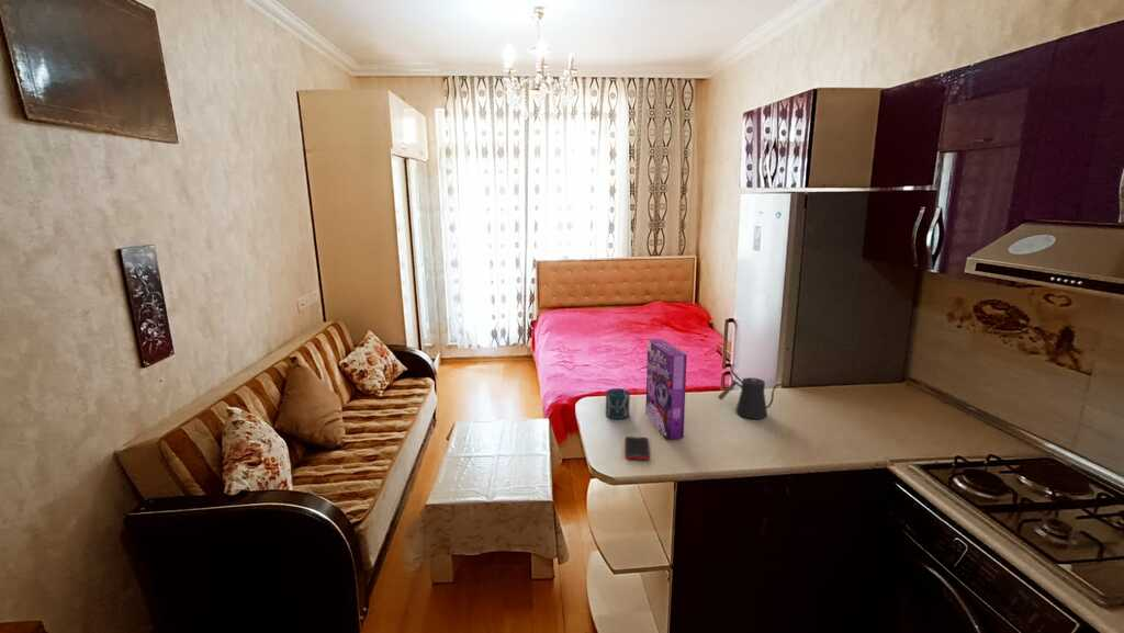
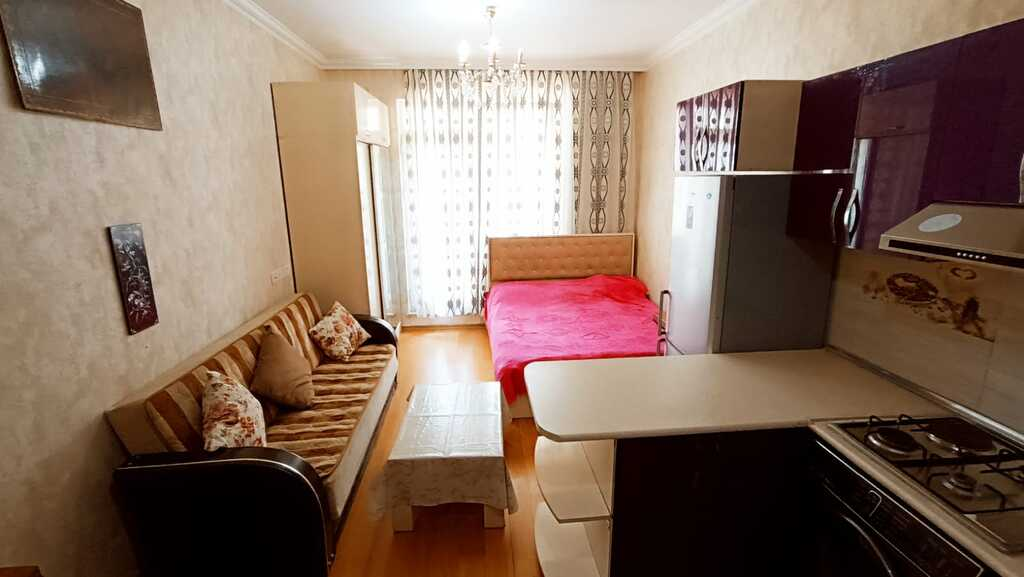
- cell phone (637, 448)
- kettle (750, 396)
- cereal box (664, 386)
- cup (617, 405)
